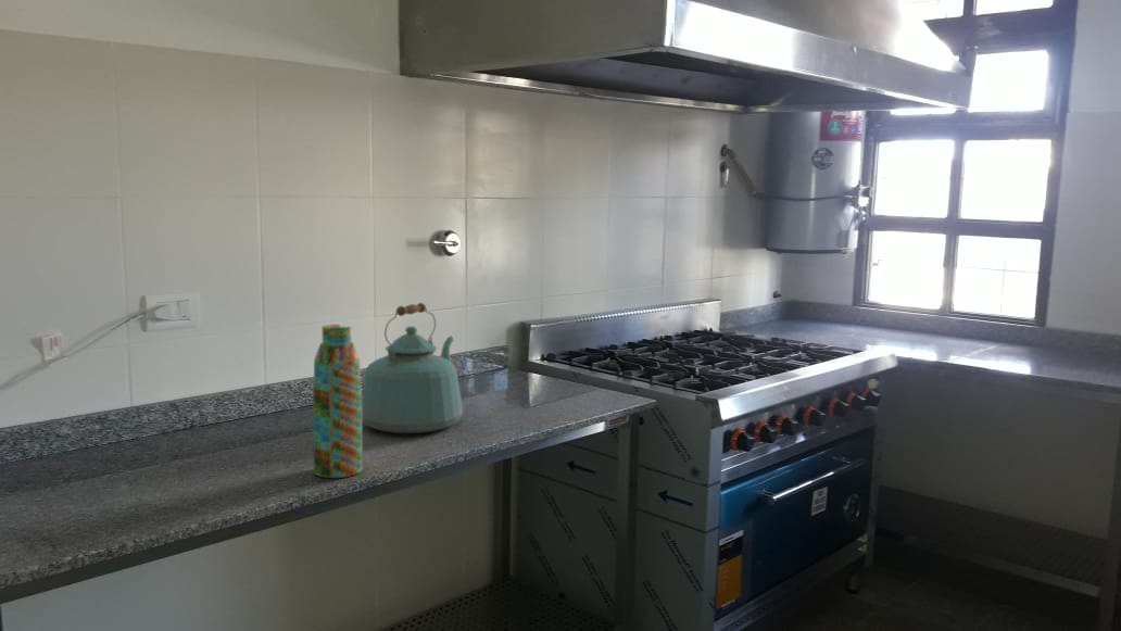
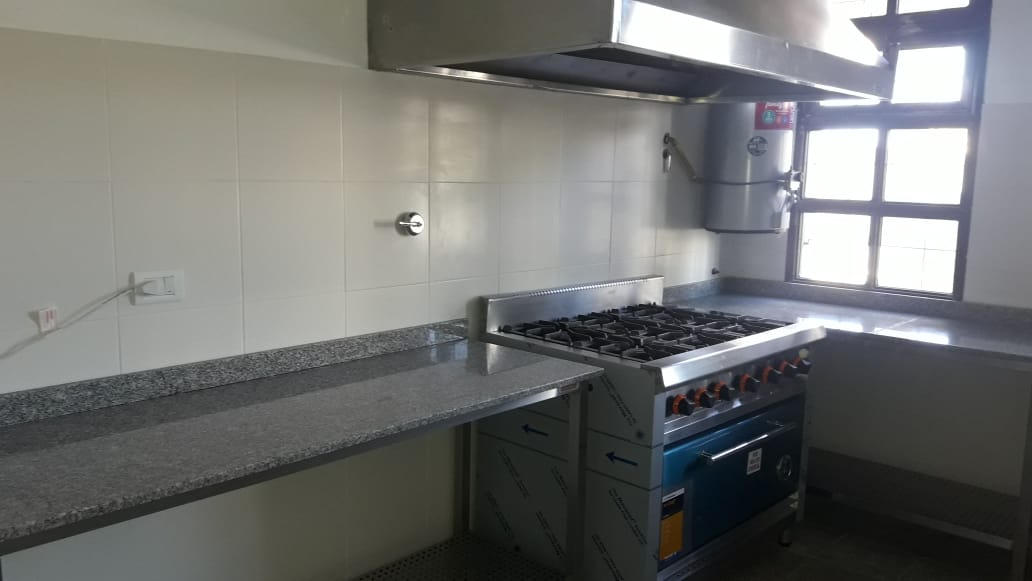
- kettle (417, 363)
- water bottle (337, 399)
